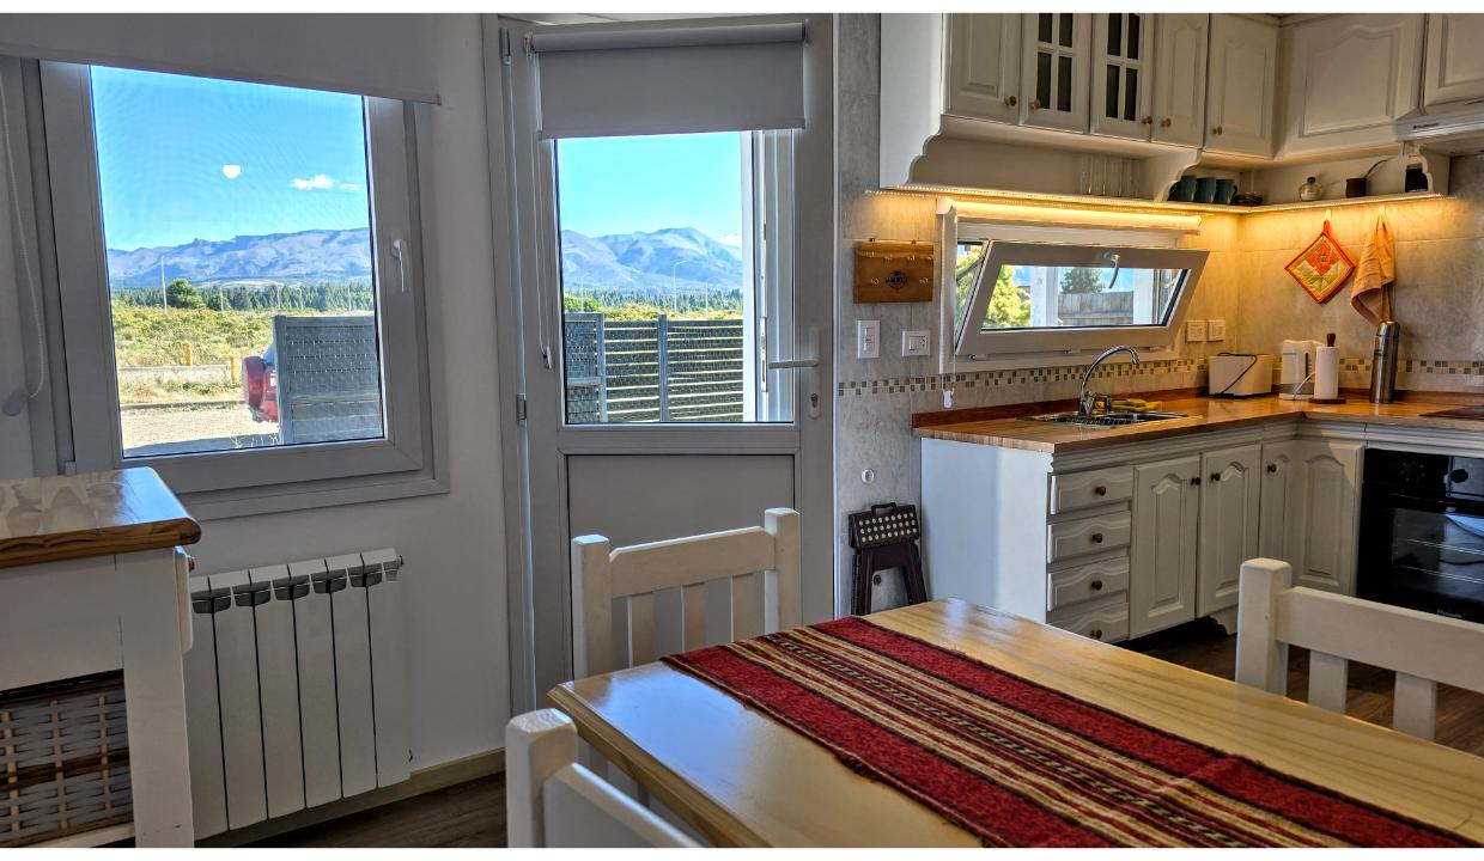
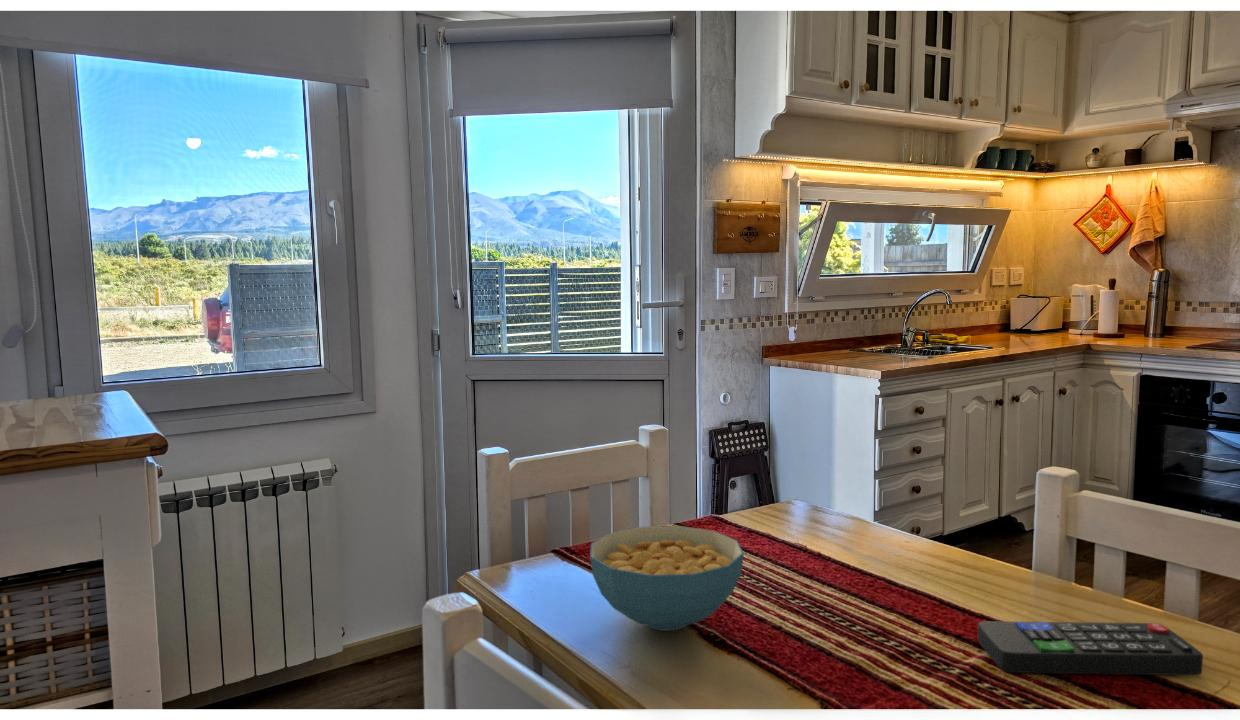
+ remote control (1084, 645)
+ cereal bowl (666, 584)
